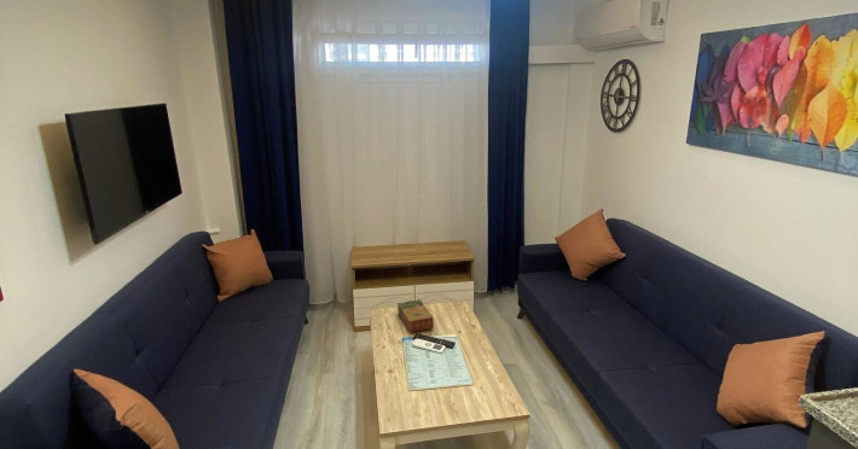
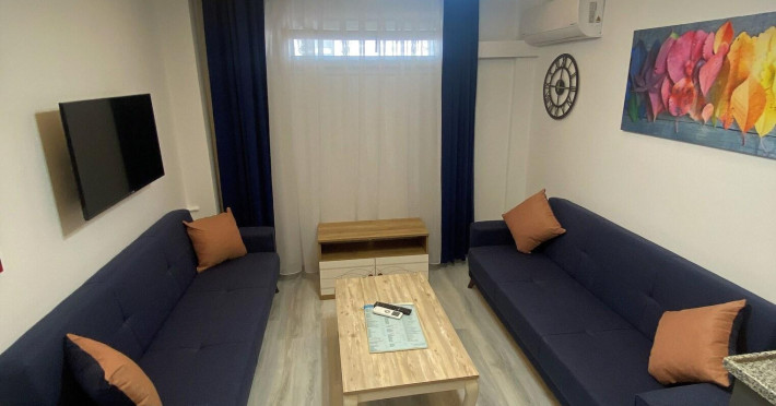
- book (414, 315)
